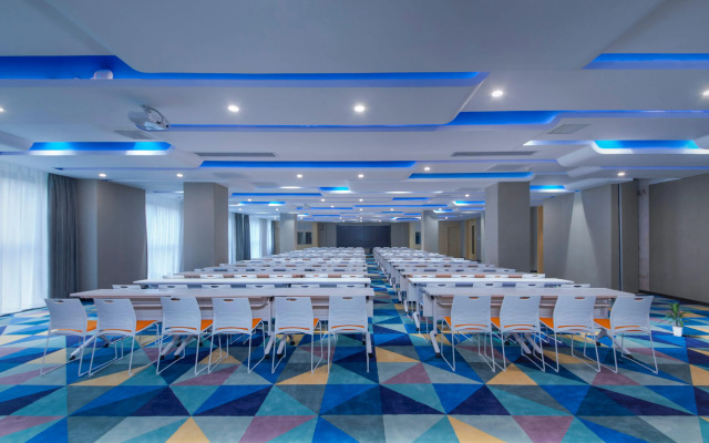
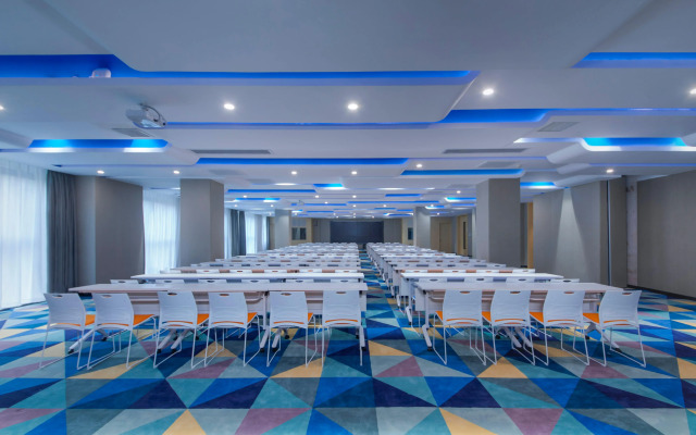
- indoor plant (676, 318)
